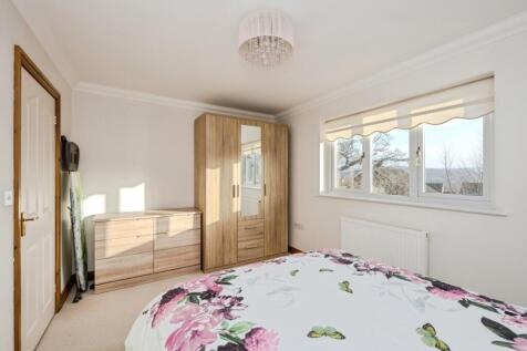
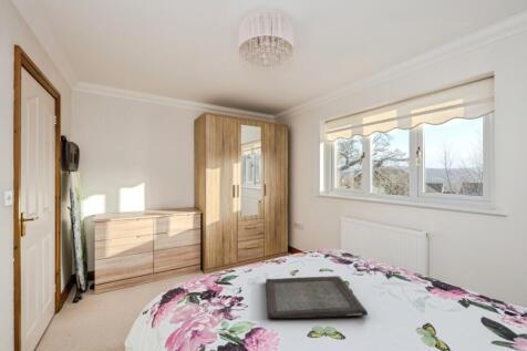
+ serving tray (309, 293)
